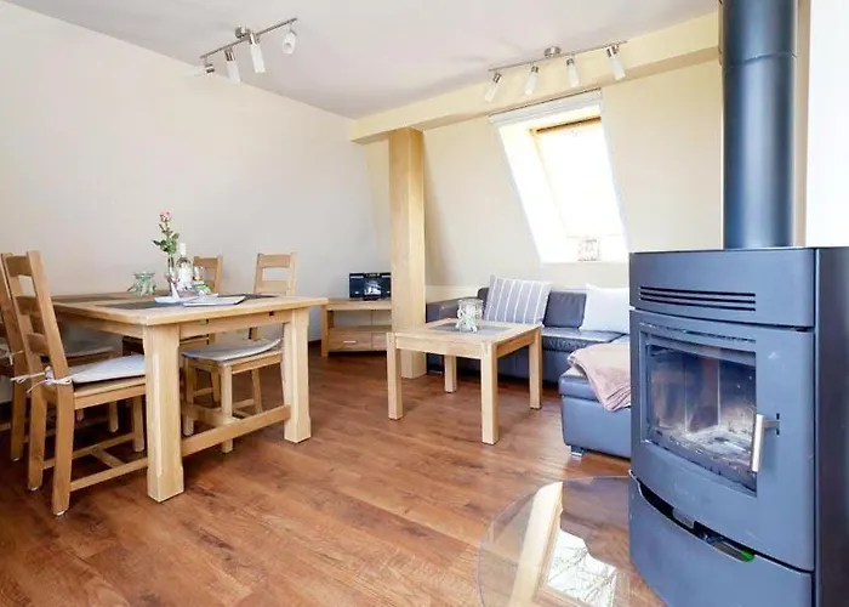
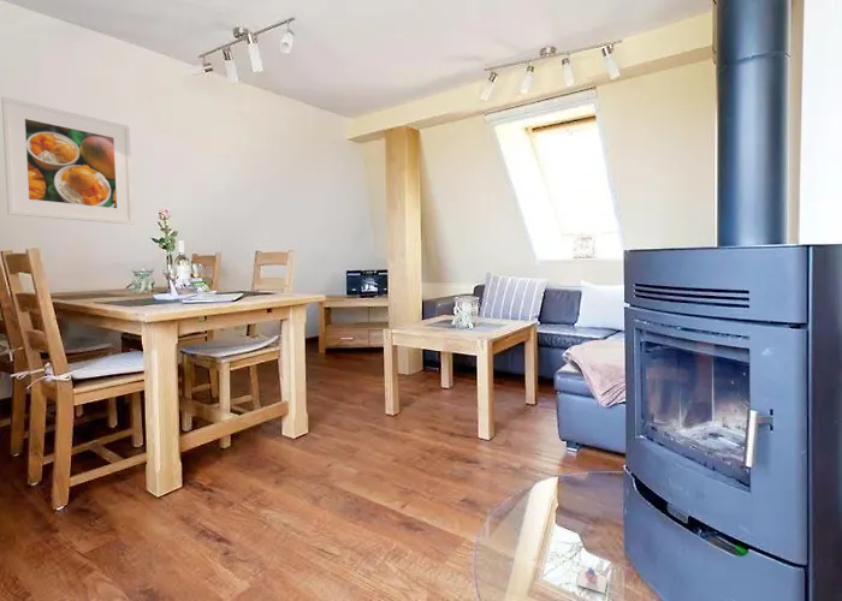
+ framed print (73, 166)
+ frog figurine (592, 575)
